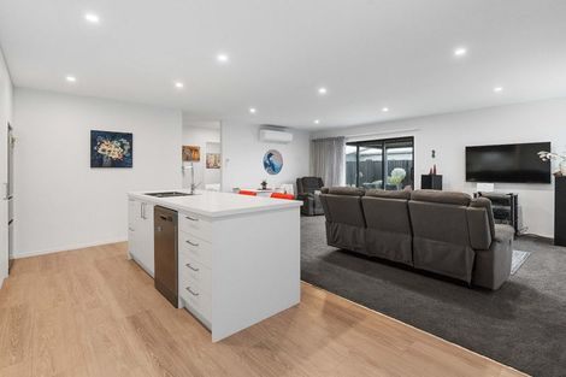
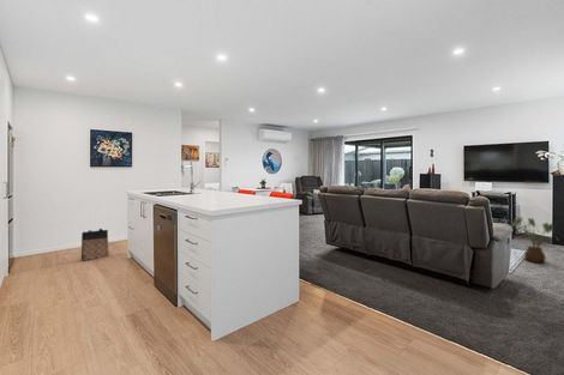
+ bag (95, 243)
+ house plant (534, 237)
